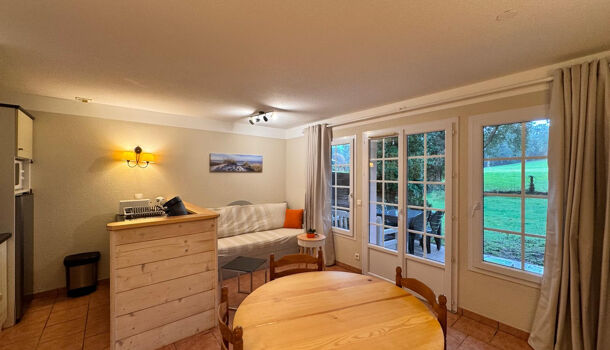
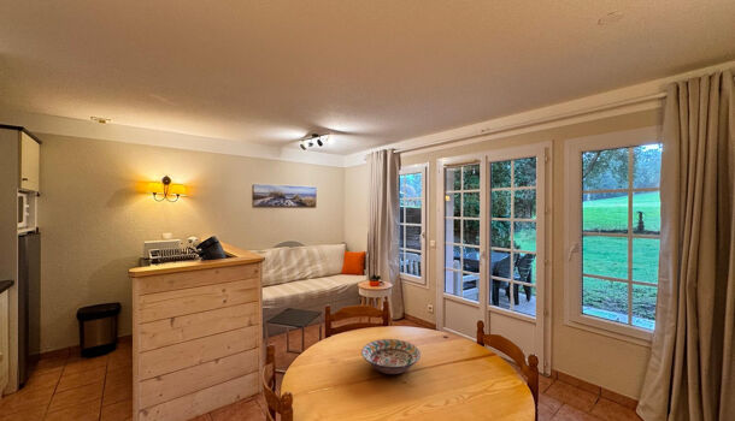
+ decorative bowl (390, 358)
